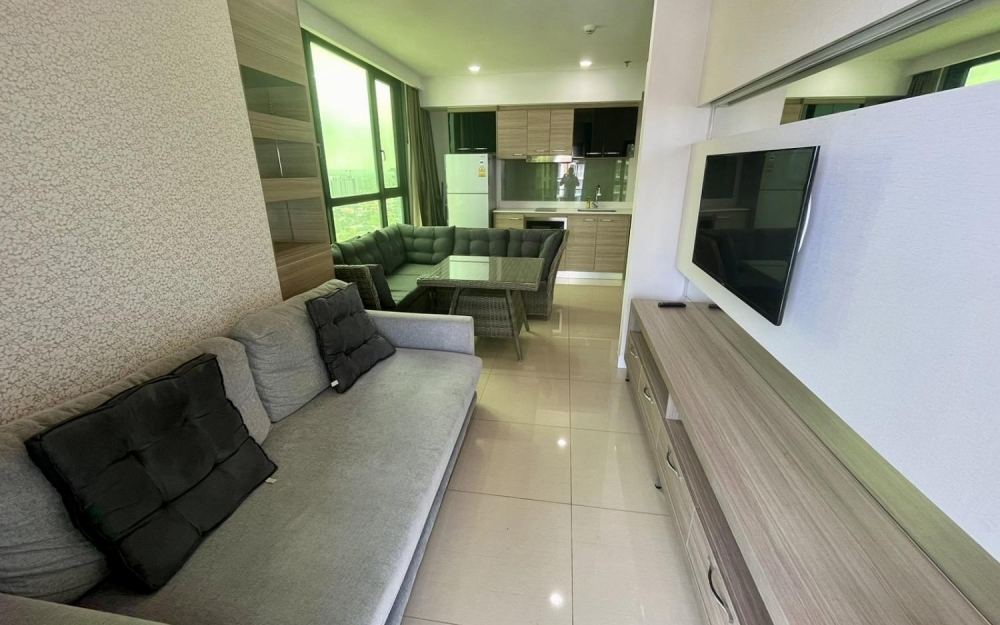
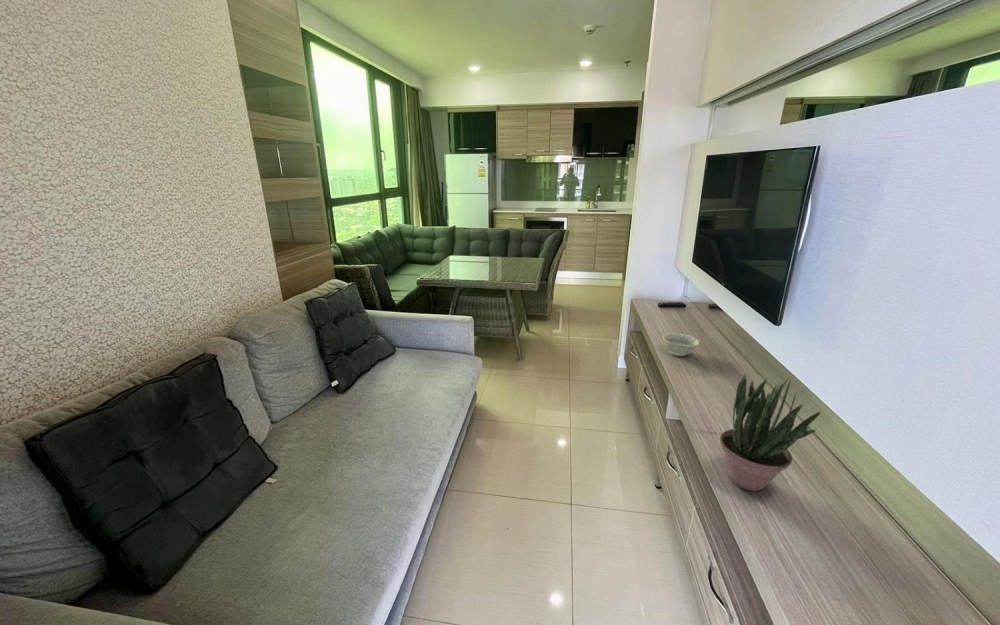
+ bowl (679, 346)
+ potted plant (764, 433)
